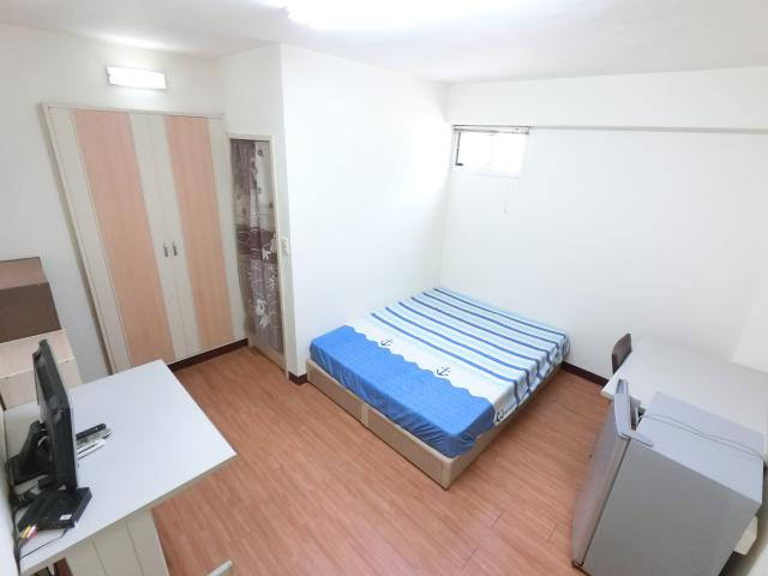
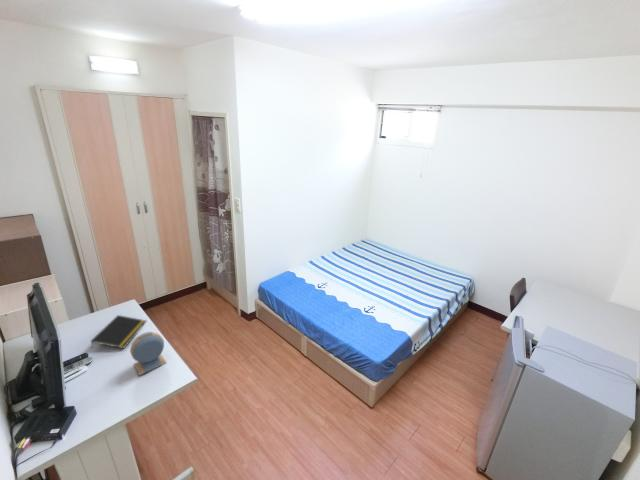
+ notepad (120, 330)
+ alarm clock (148, 349)
